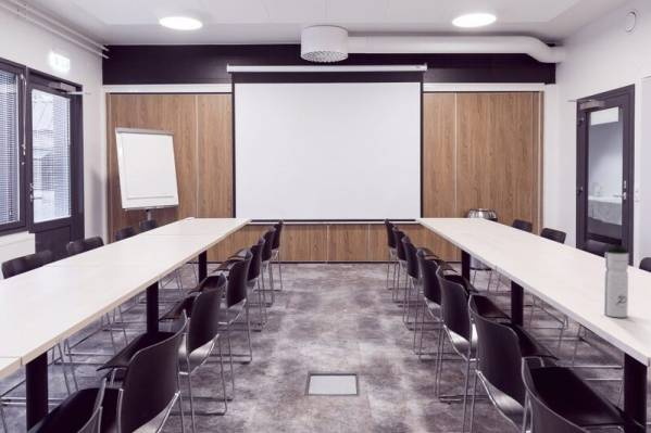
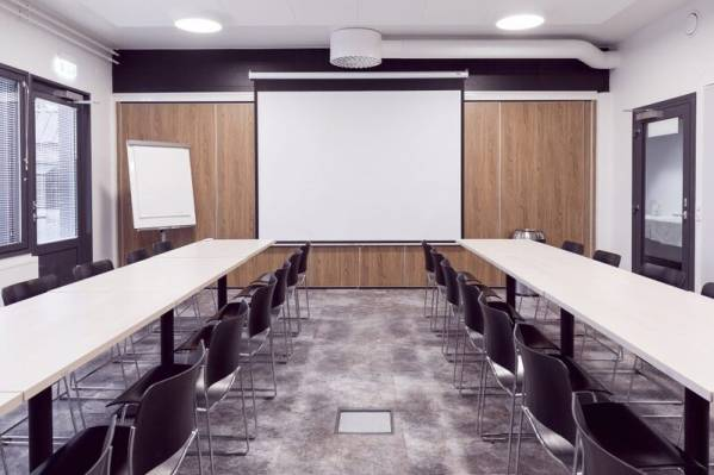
- water bottle (616, 279)
